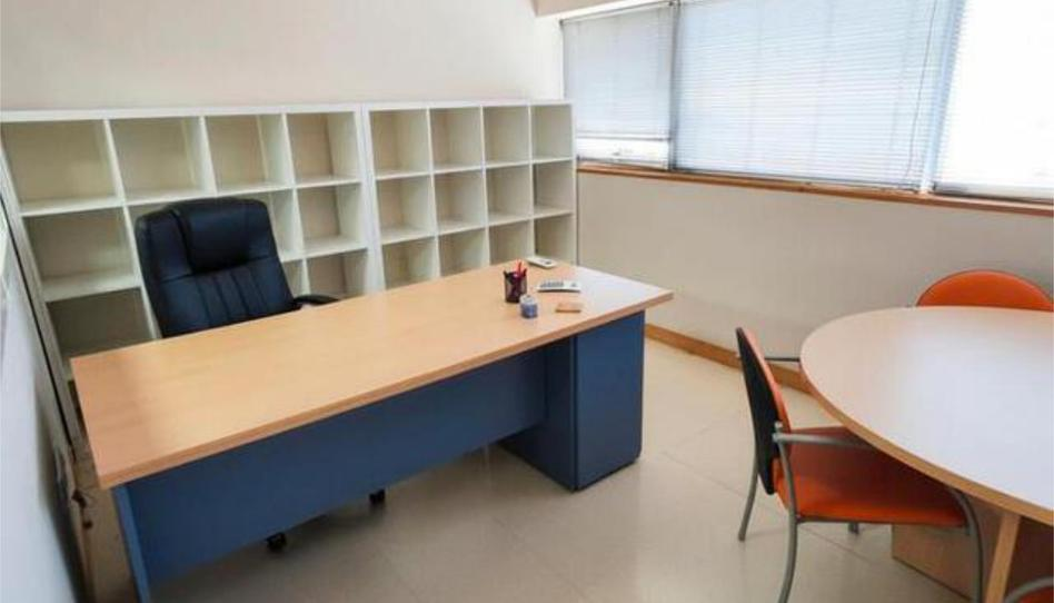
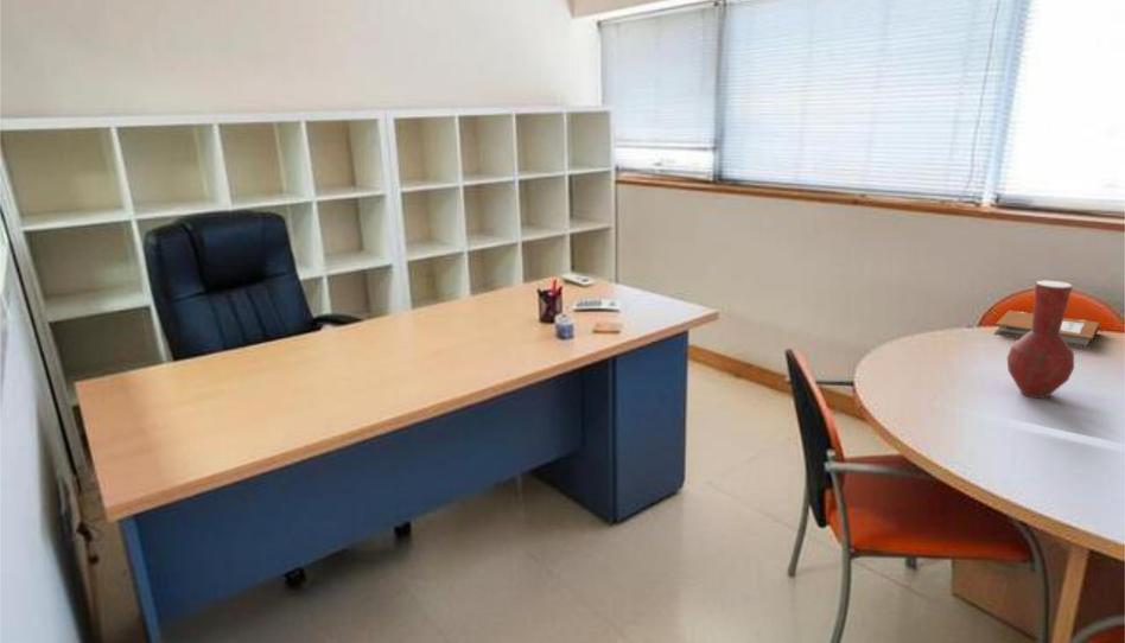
+ vase (1043, 339)
+ notebook (1060, 330)
